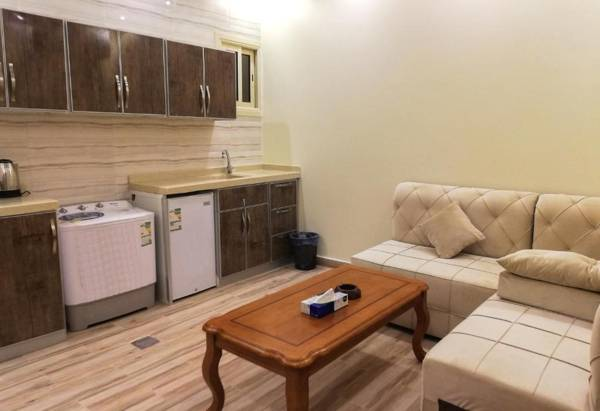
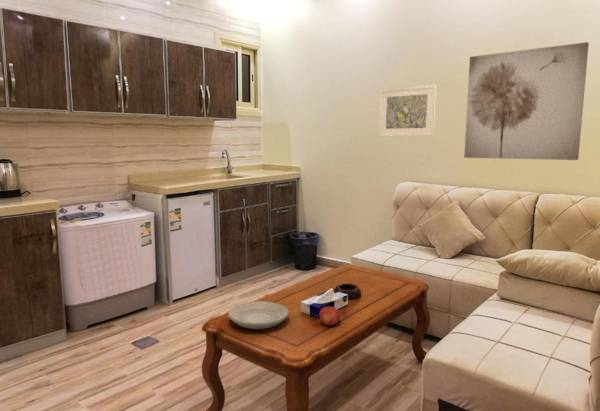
+ fruit (329, 314)
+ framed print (406, 112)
+ plate (258, 316)
+ wall art (520, 105)
